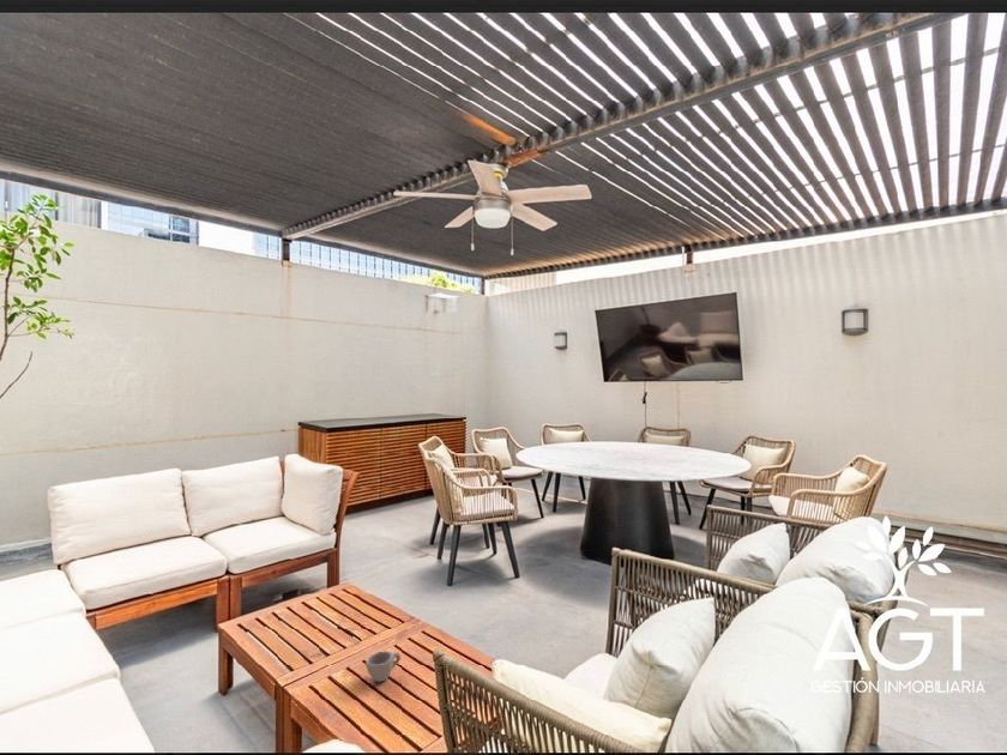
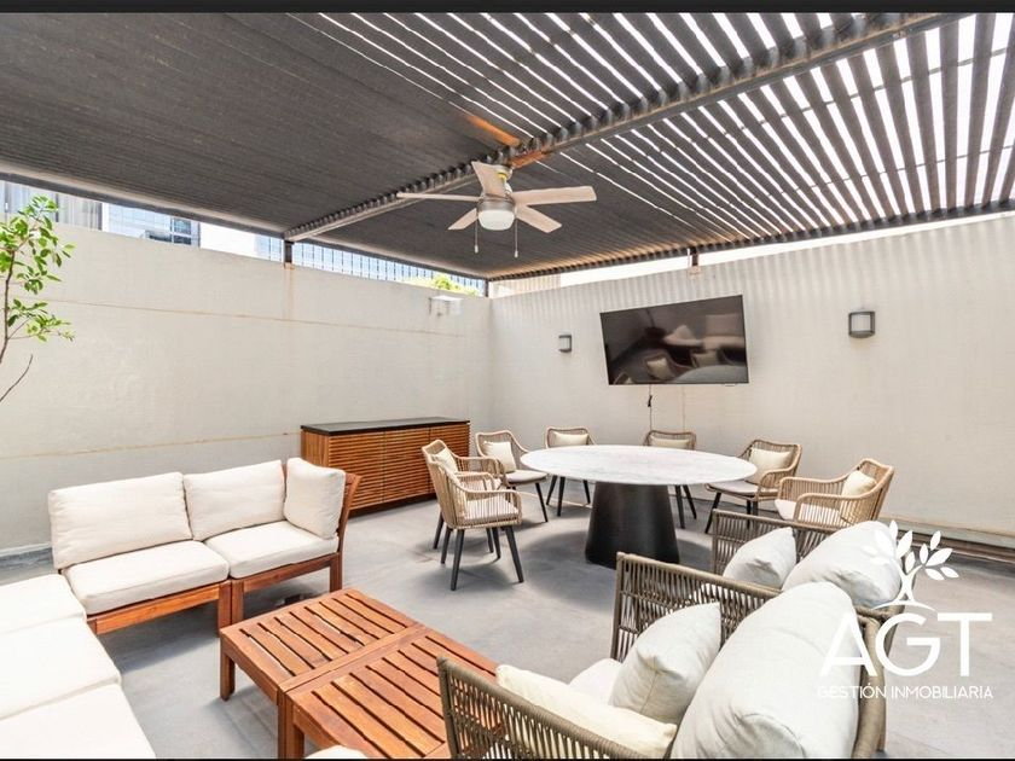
- cup (384, 666)
